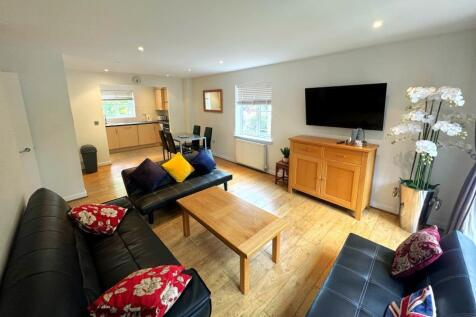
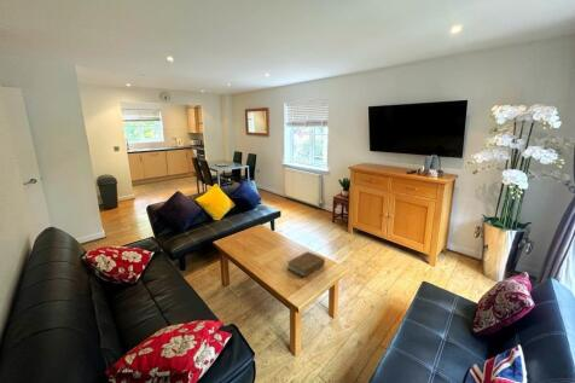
+ book (306, 263)
